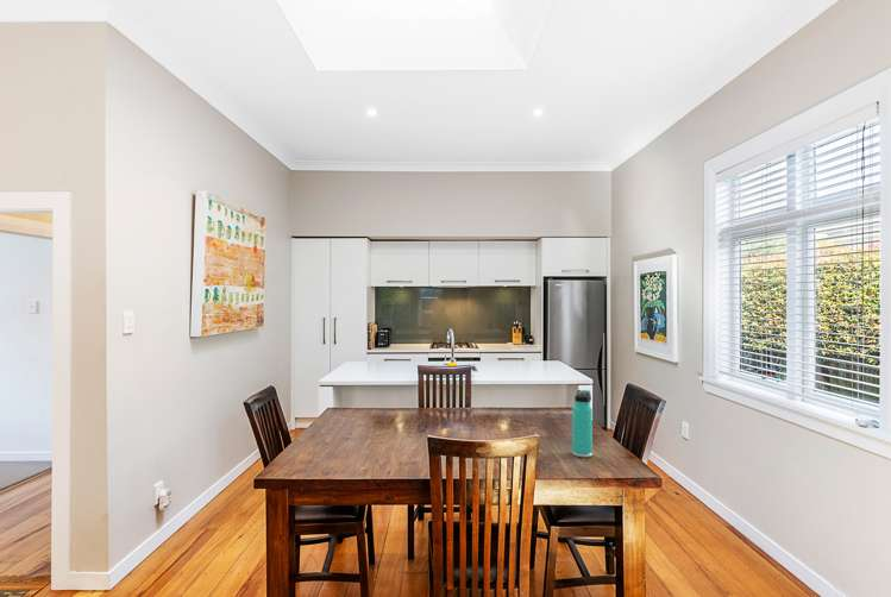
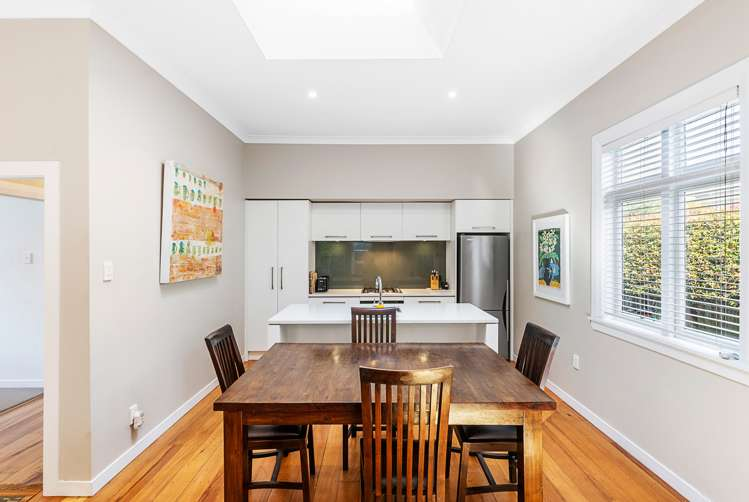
- thermos bottle (582, 422)
